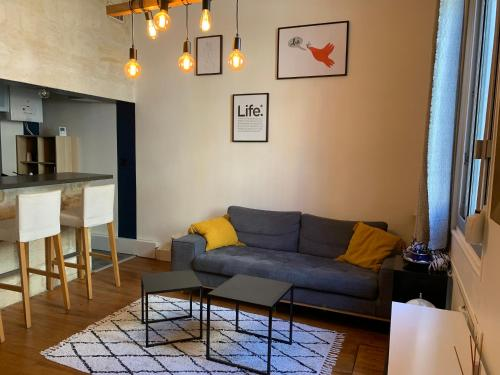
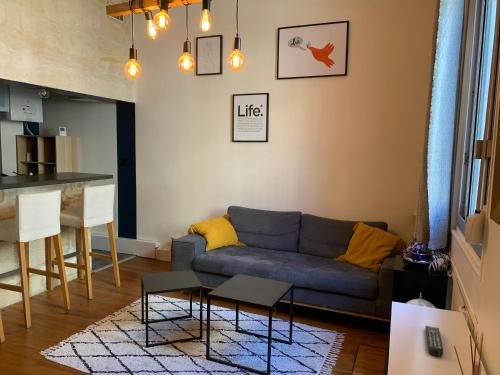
+ remote control (433, 339)
